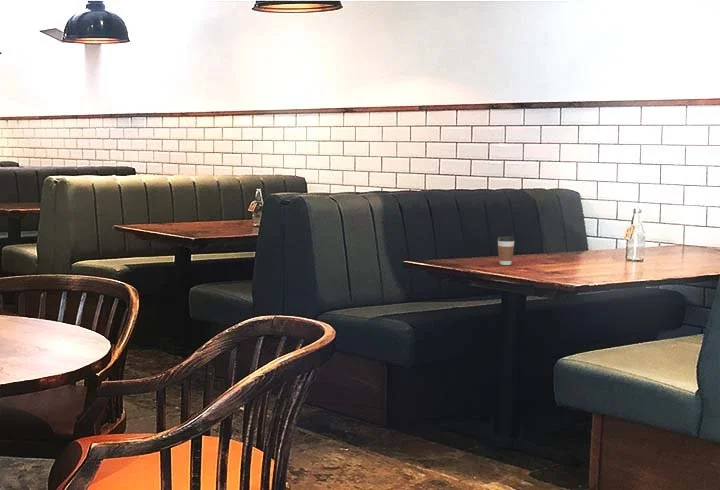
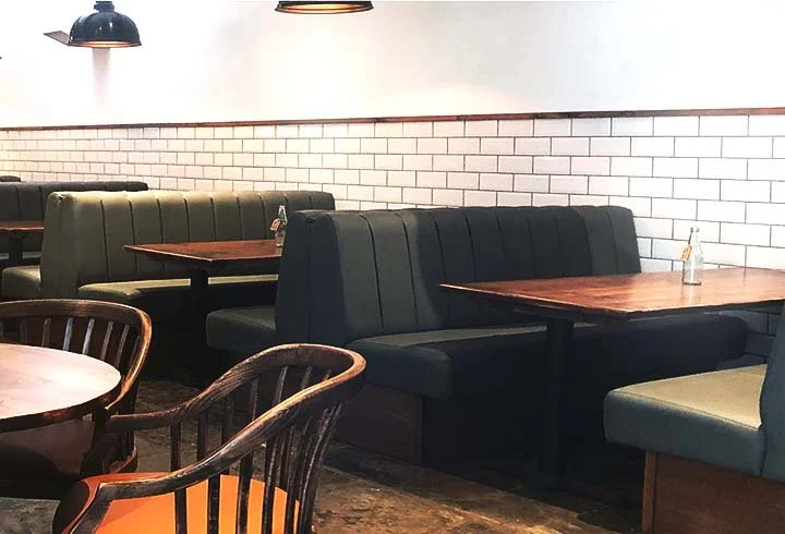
- coffee cup (505, 250)
